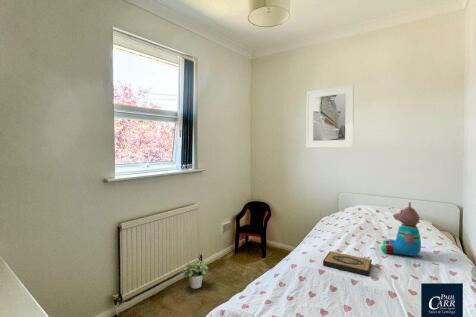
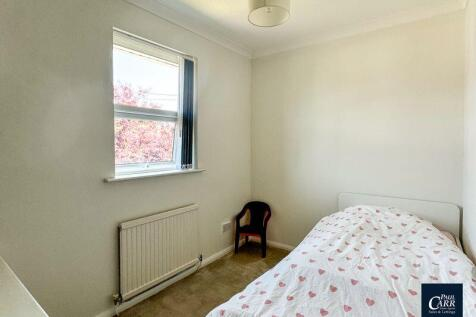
- teddy bear (400, 227)
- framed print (328, 118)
- hardback book (347, 262)
- potted plant (195, 274)
